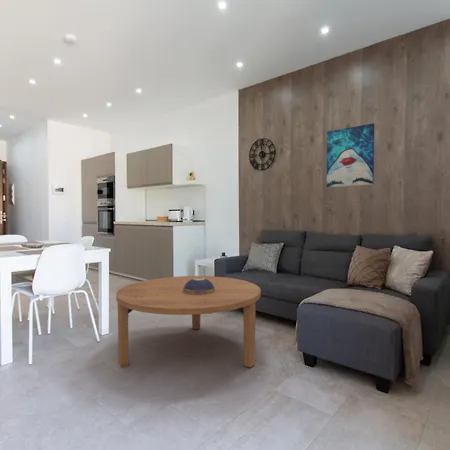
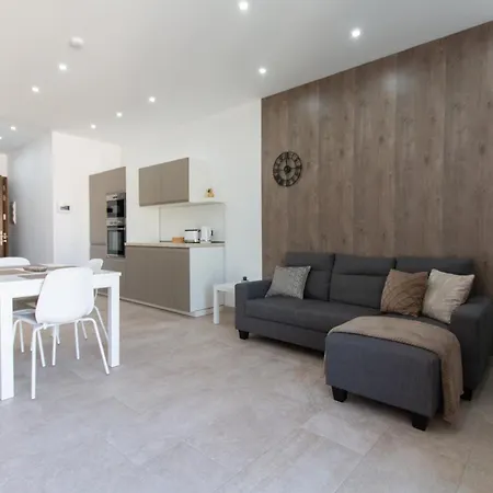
- coffee table (192, 319)
- decorative bowl (198, 284)
- wall art (349, 156)
